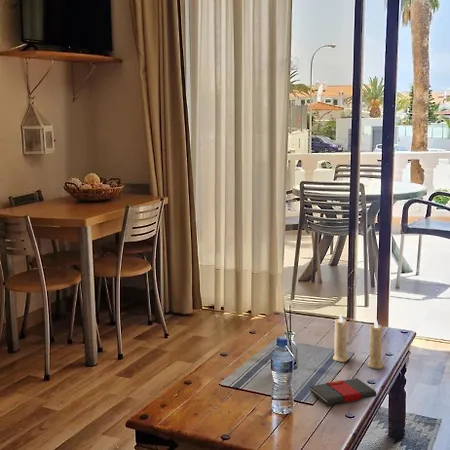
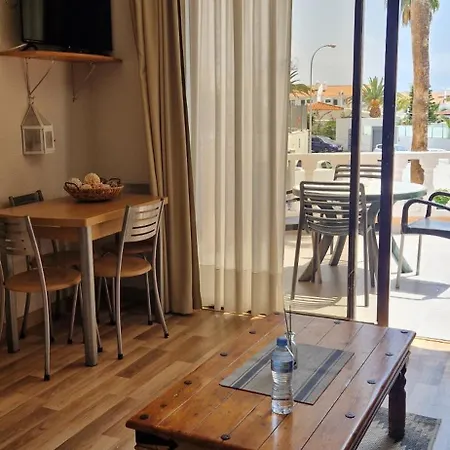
- candle (345, 339)
- book (342, 390)
